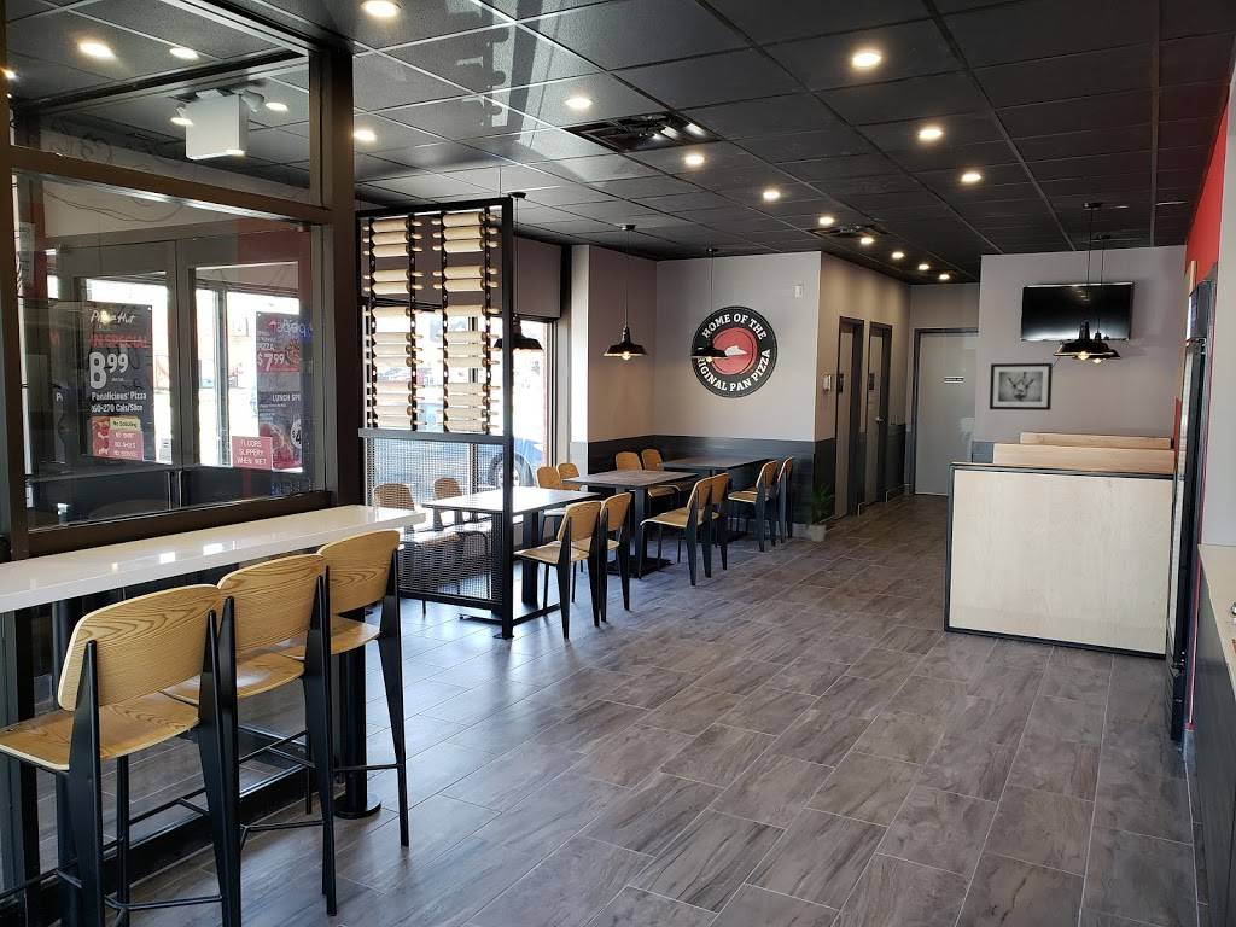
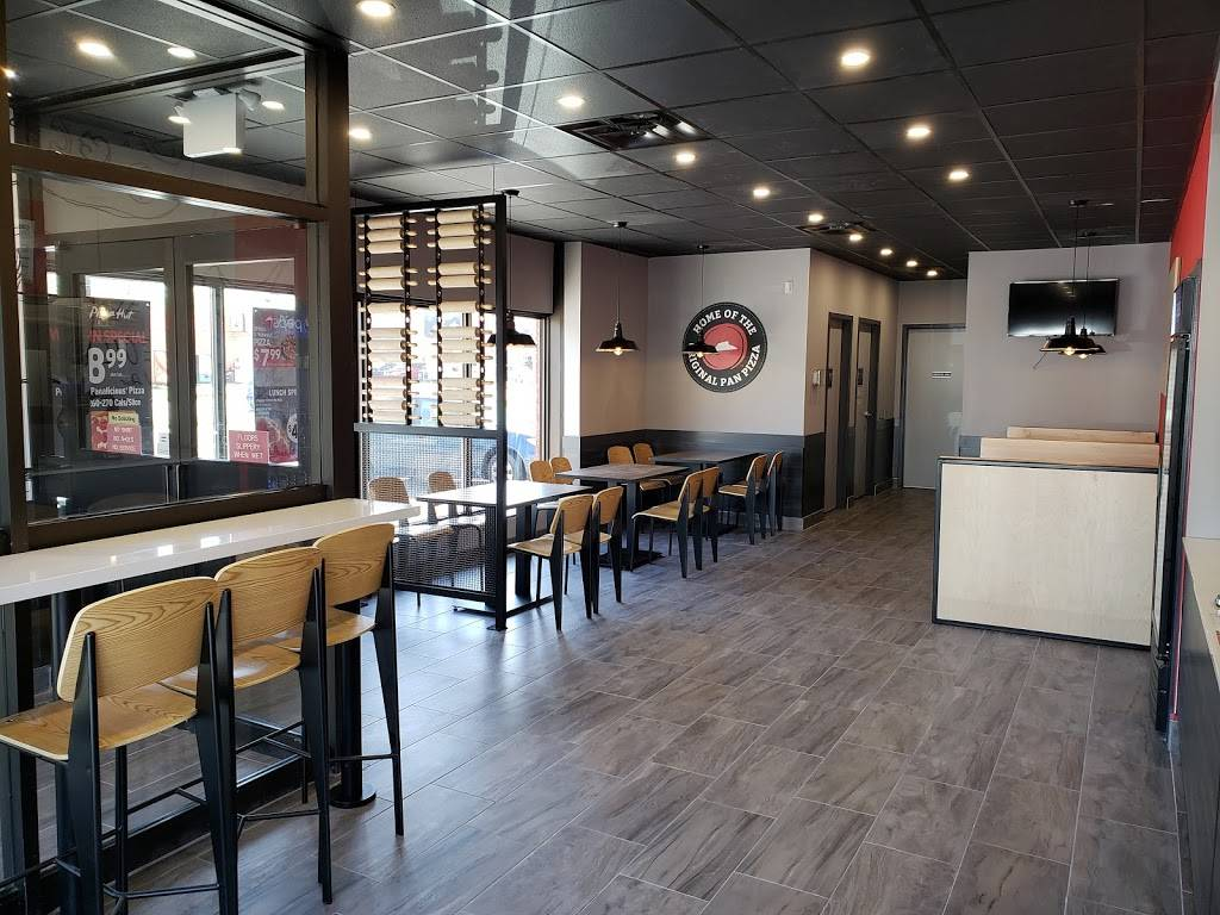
- wall art (1020, 386)
- indoor plant (816, 511)
